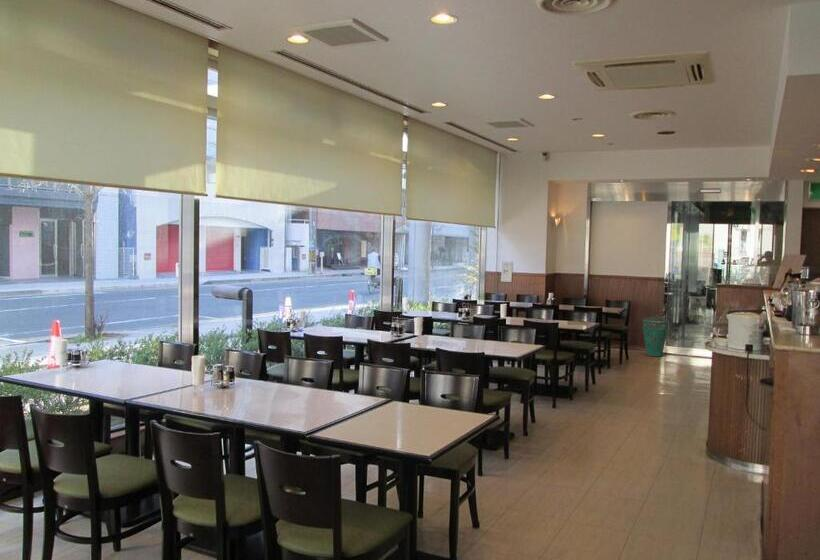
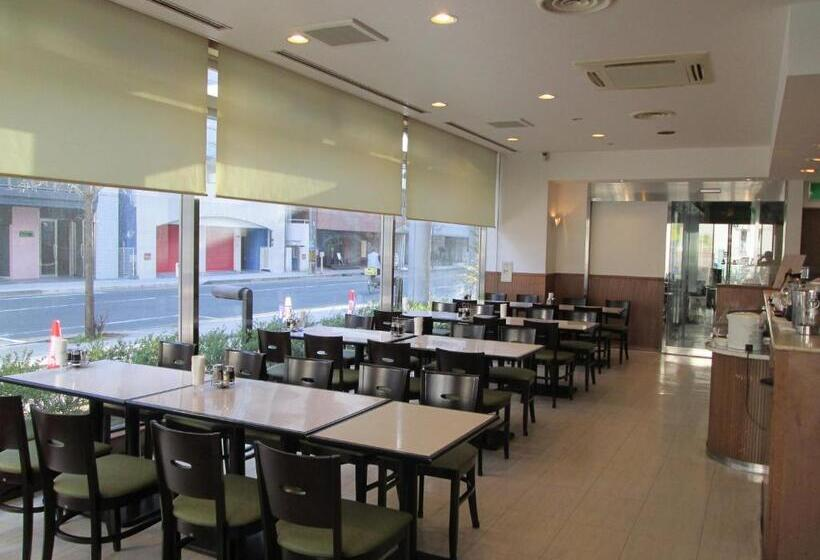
- trash can (655, 335)
